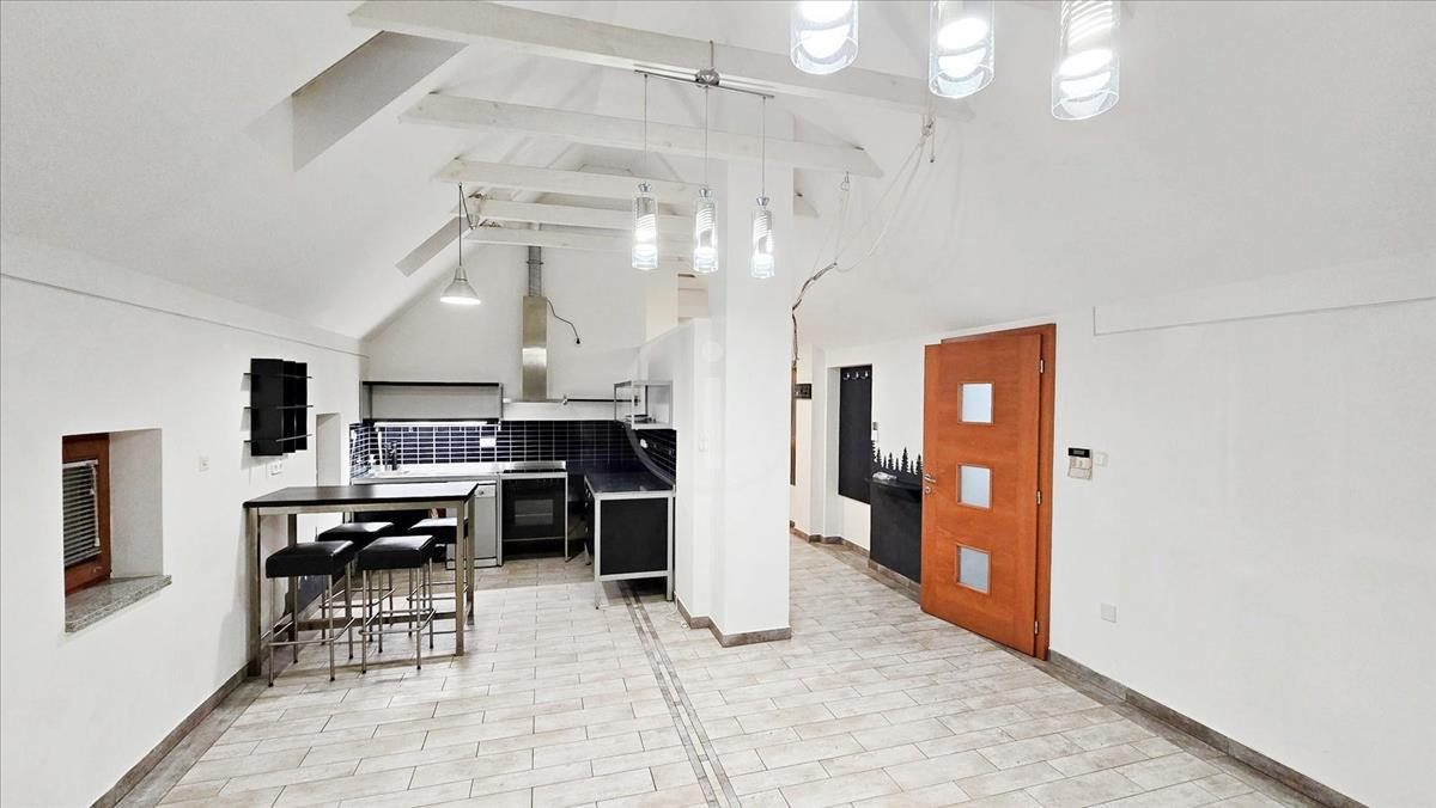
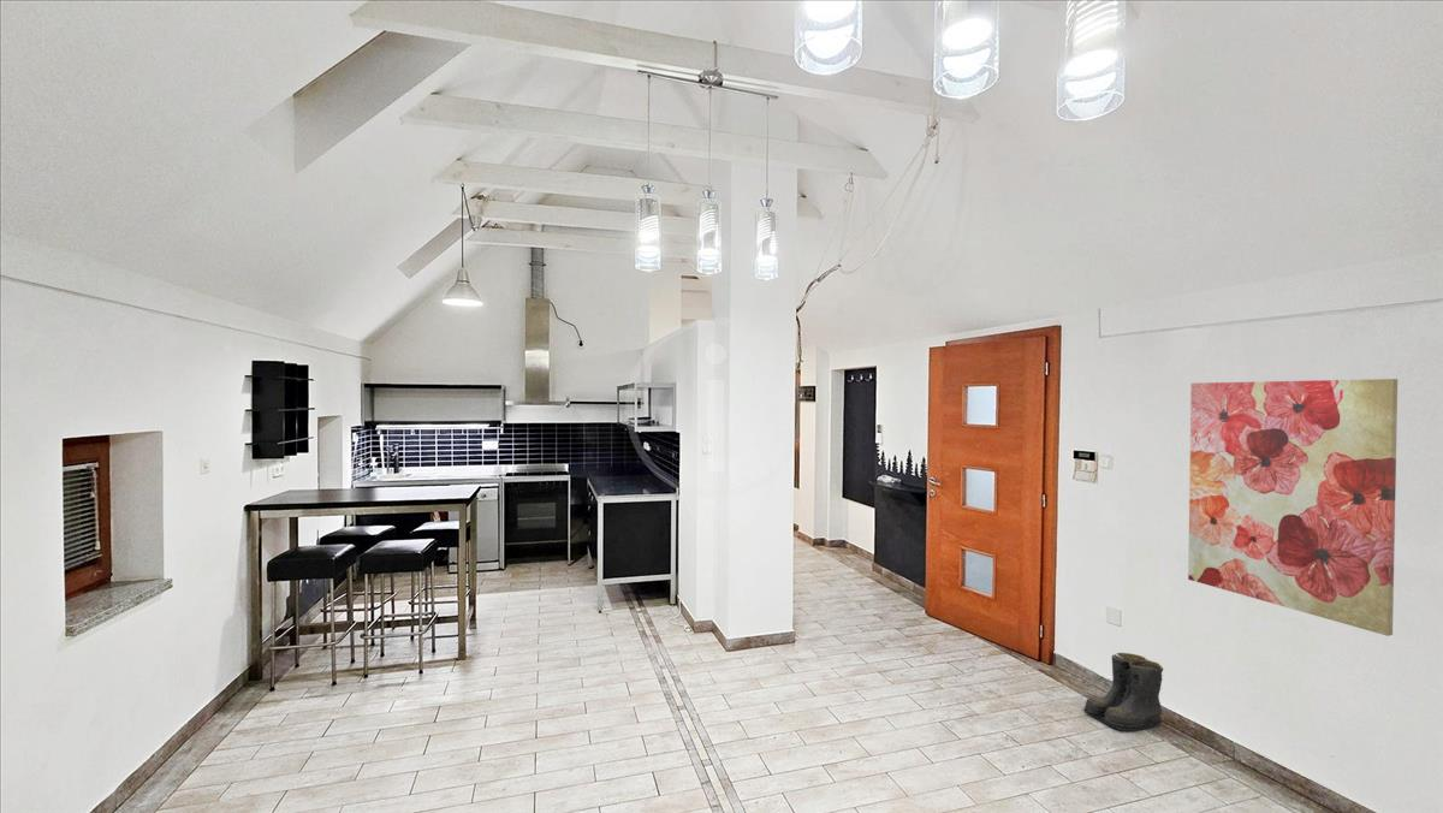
+ boots (1123, 689)
+ wall art (1278, 492)
